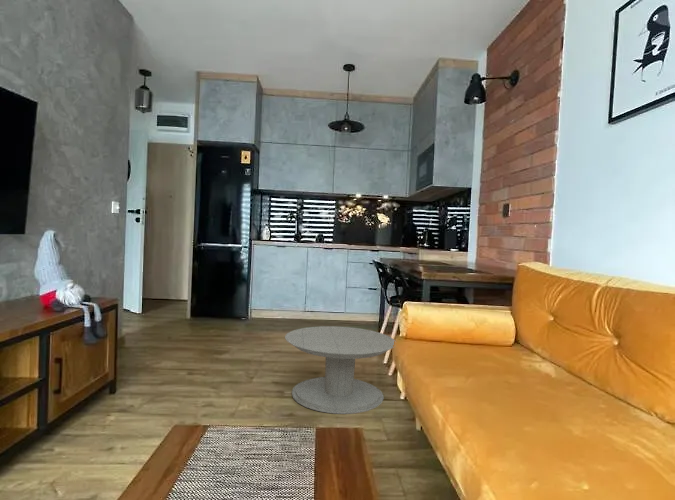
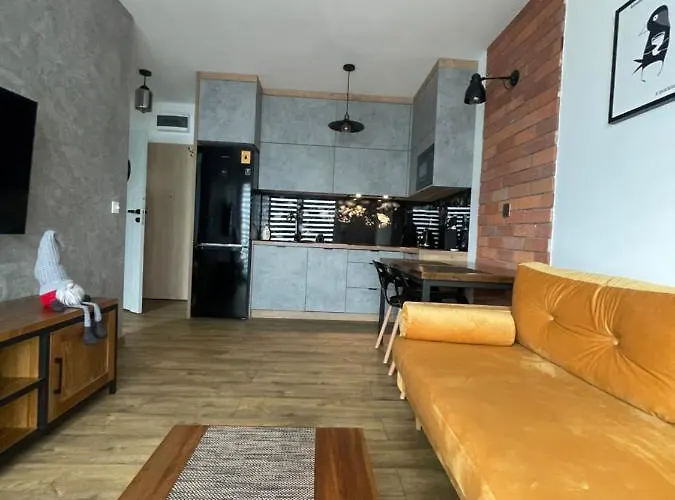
- side table (338, 366)
